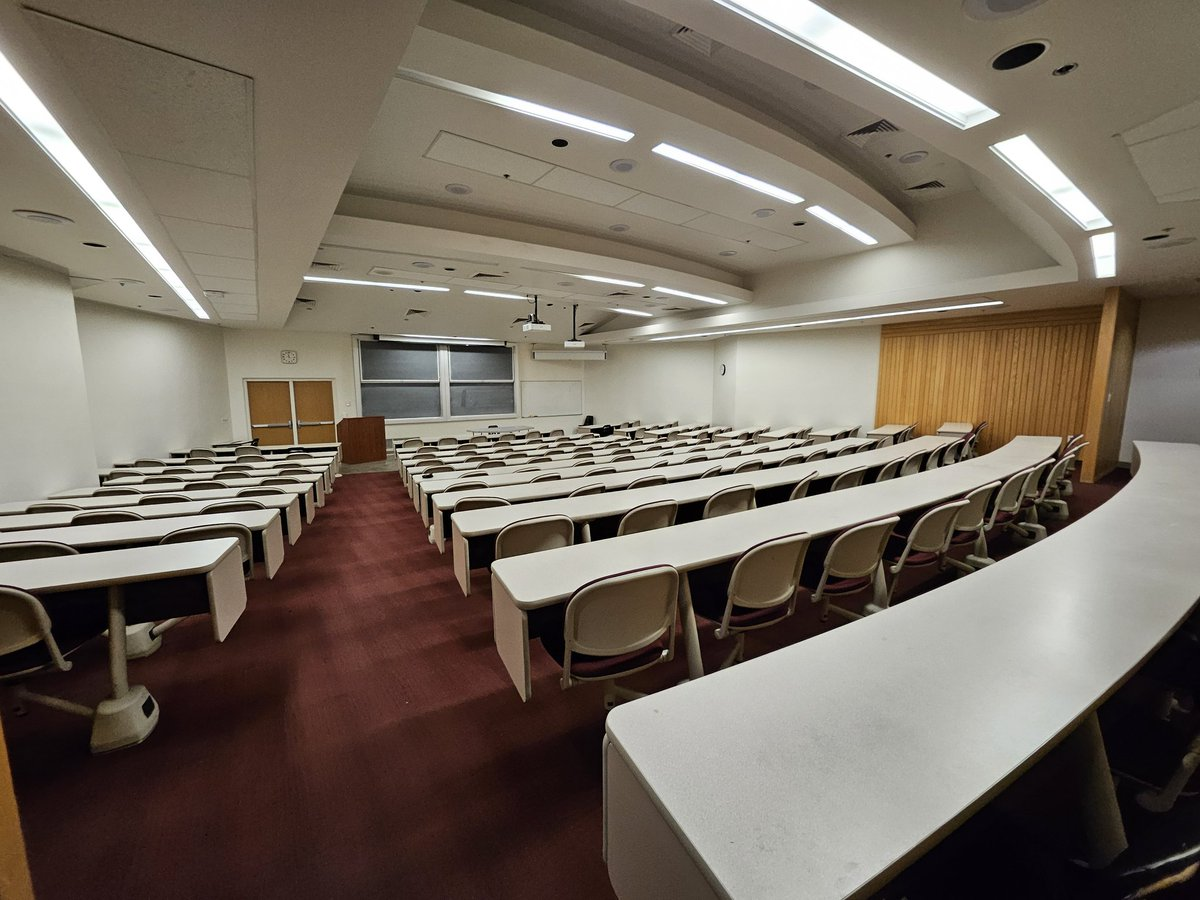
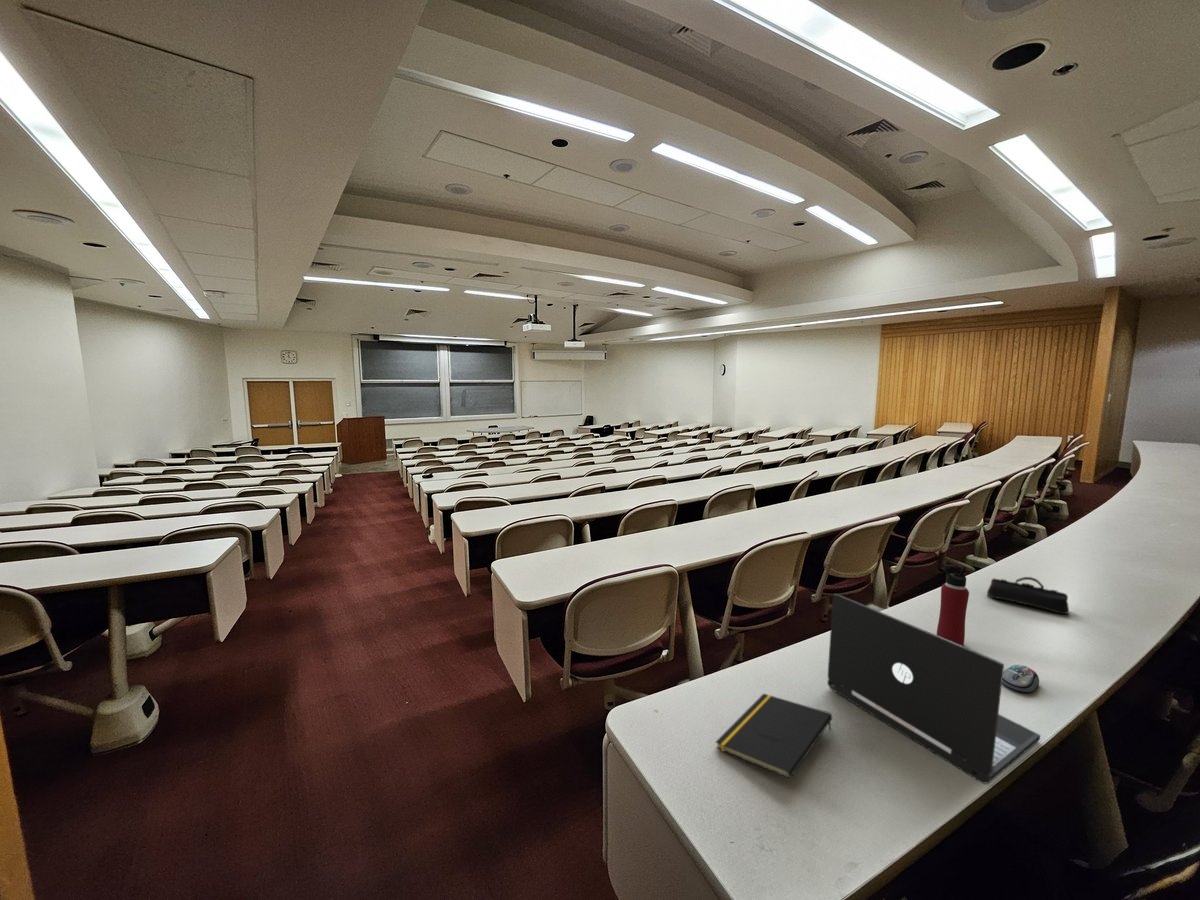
+ laptop (928, 662)
+ water bottle (953, 604)
+ notepad (775, 730)
+ pencil case (1027, 590)
+ computer mouse (1020, 676)
